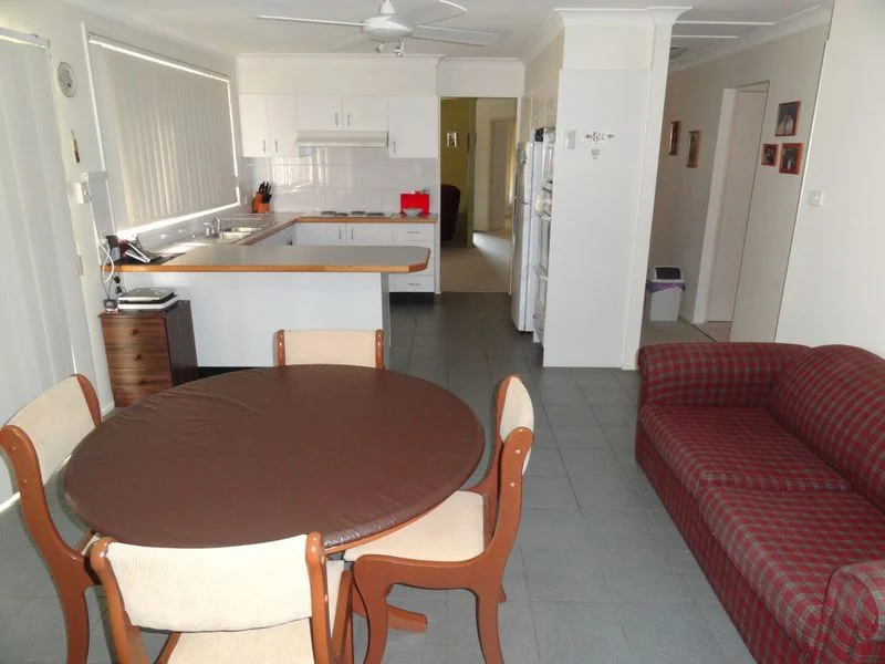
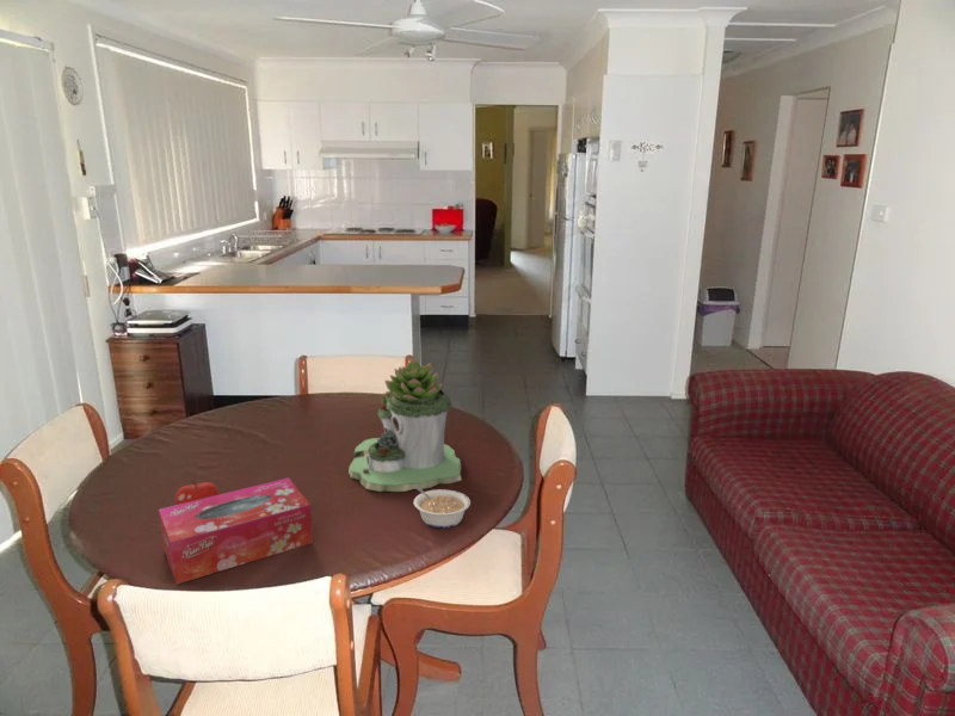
+ legume (439, 508)
+ succulent planter (401, 413)
+ fruit (197, 498)
+ tissue box (236, 526)
